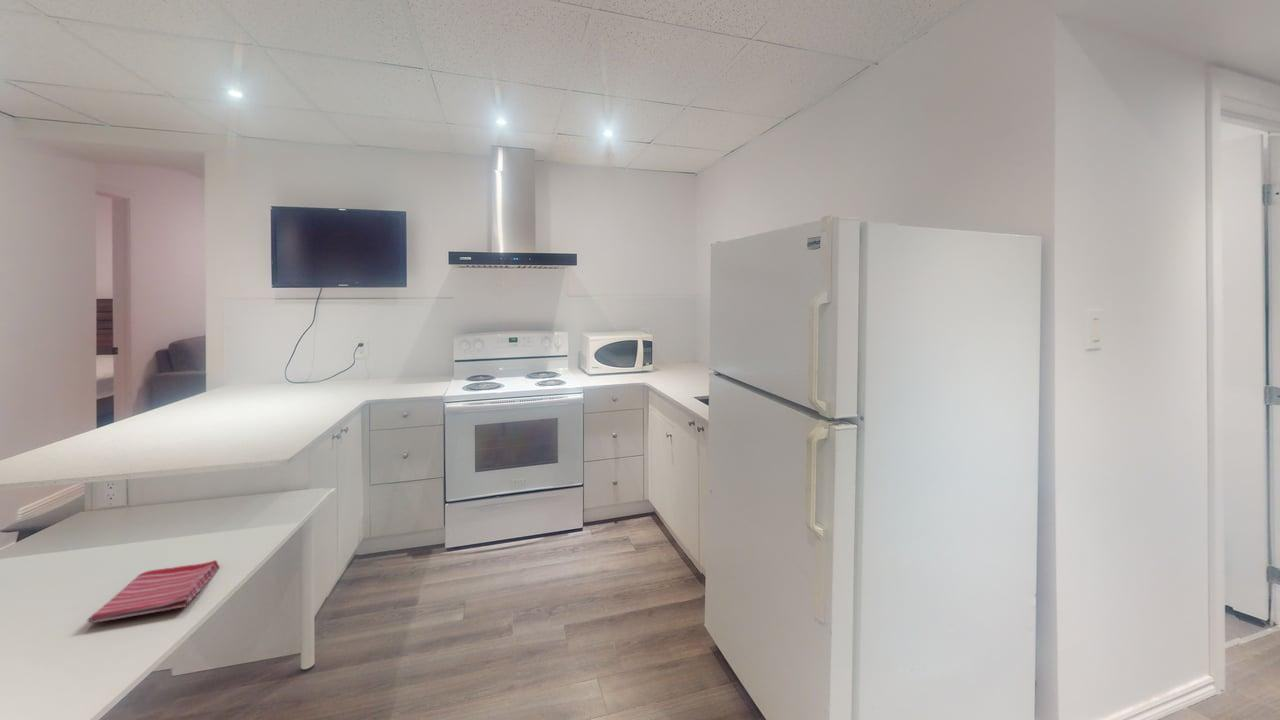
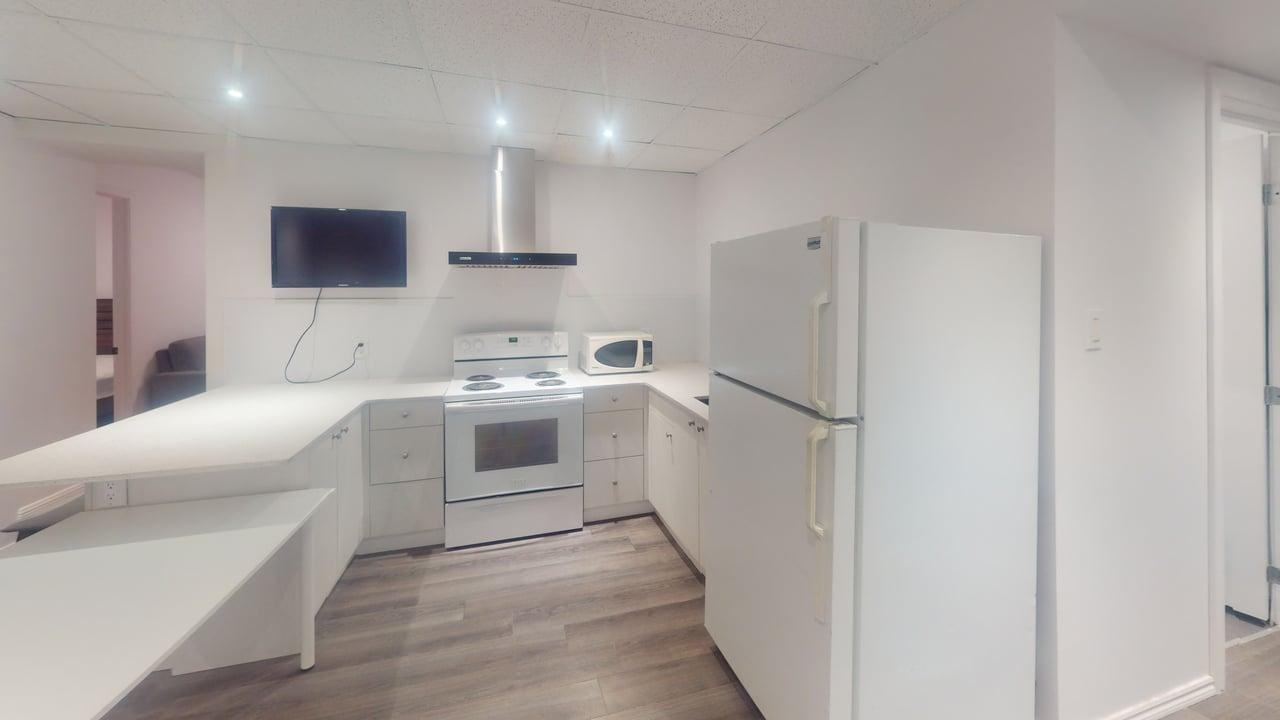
- dish towel (161, 587)
